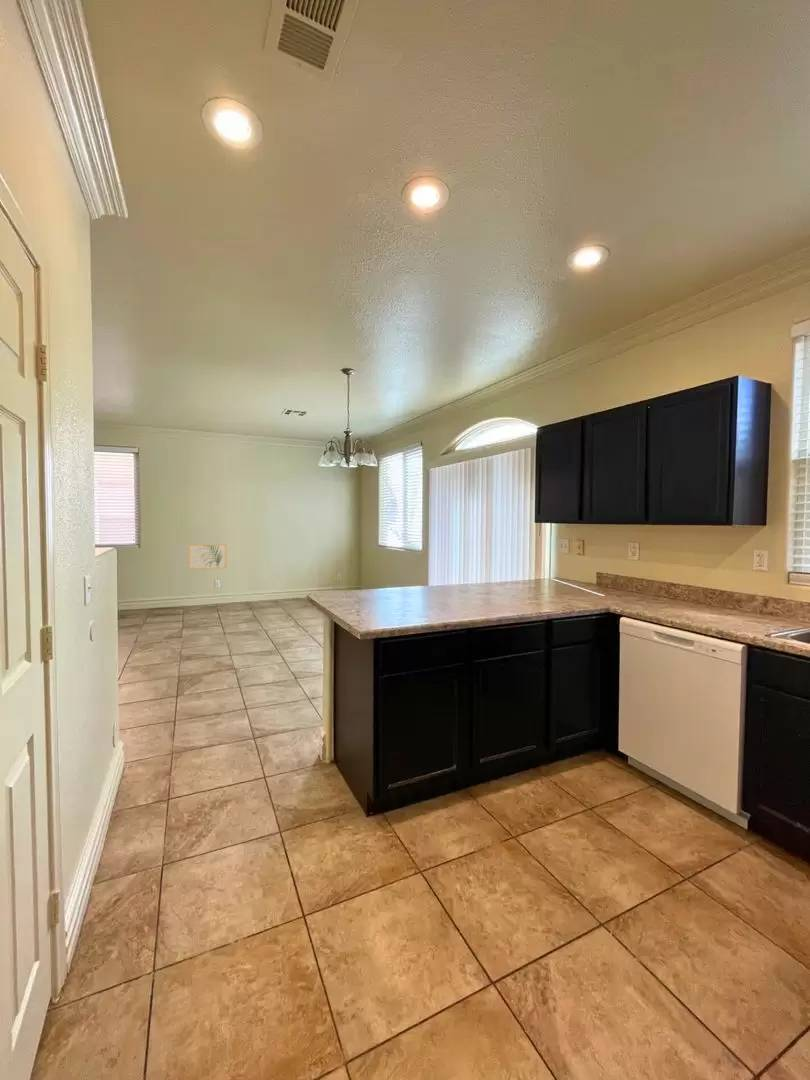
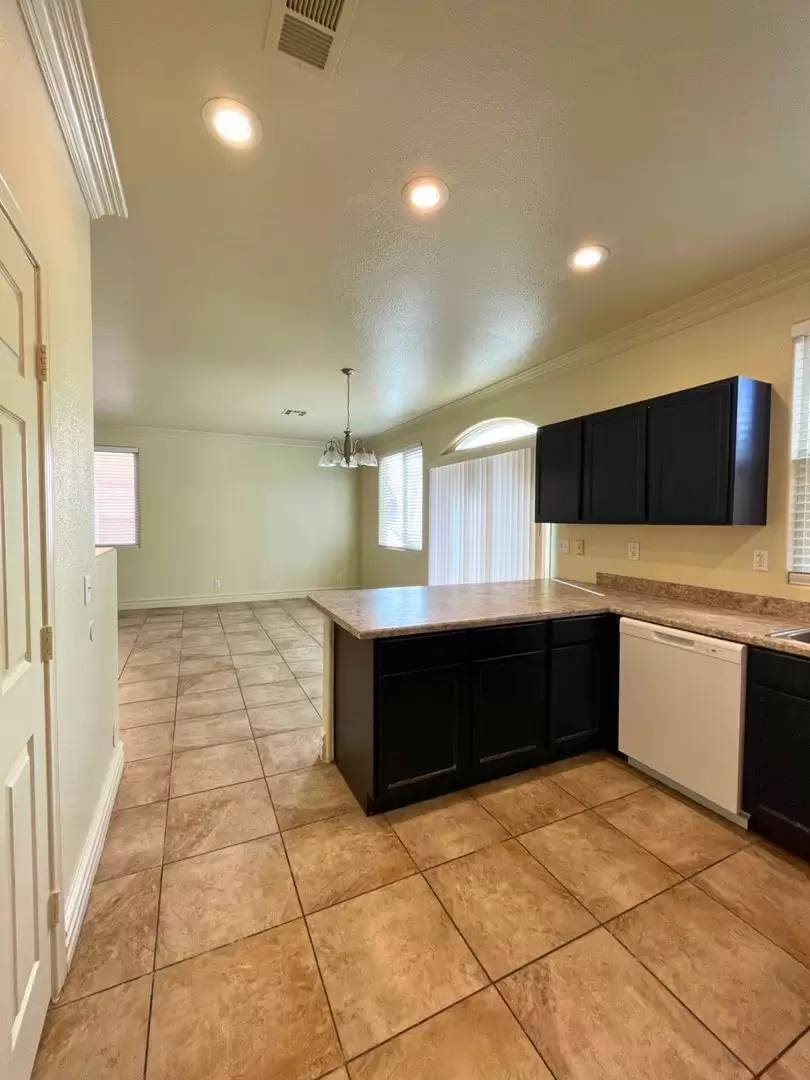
- wall art (207, 556)
